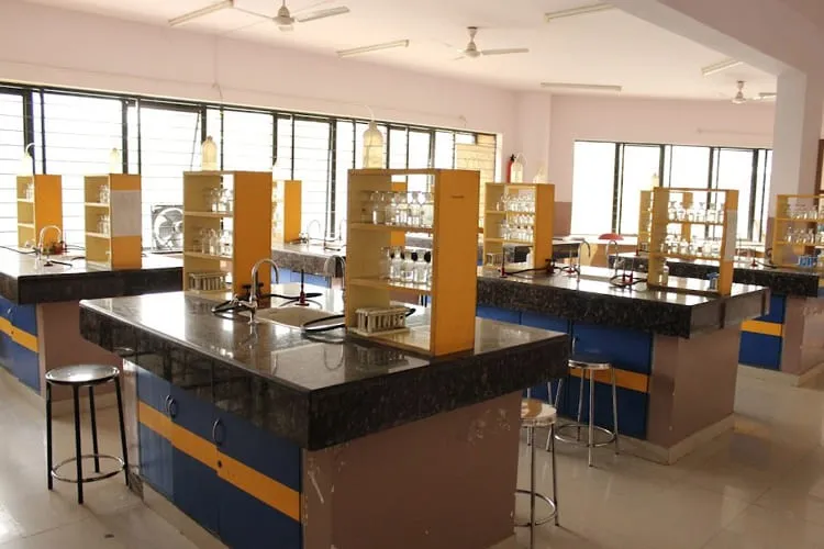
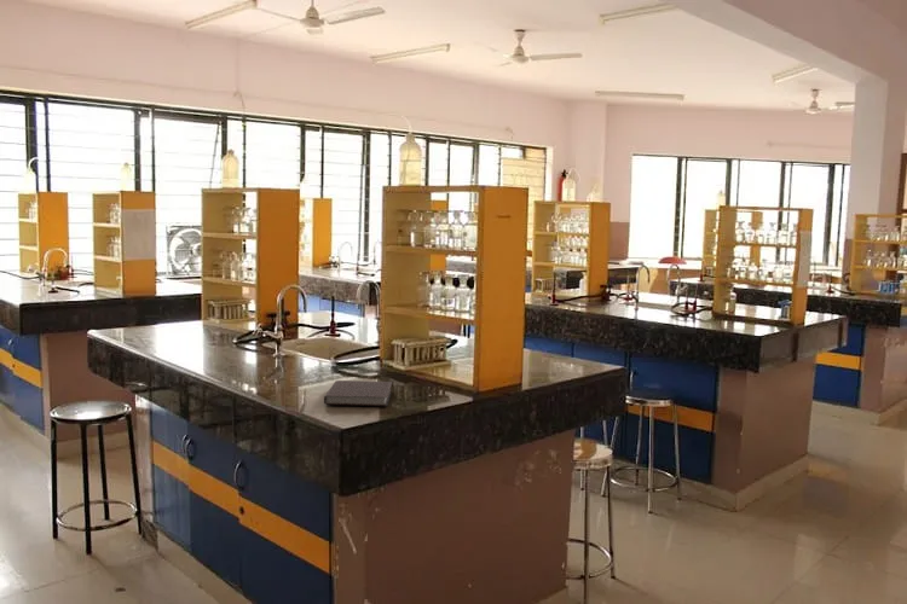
+ notebook (359, 393)
